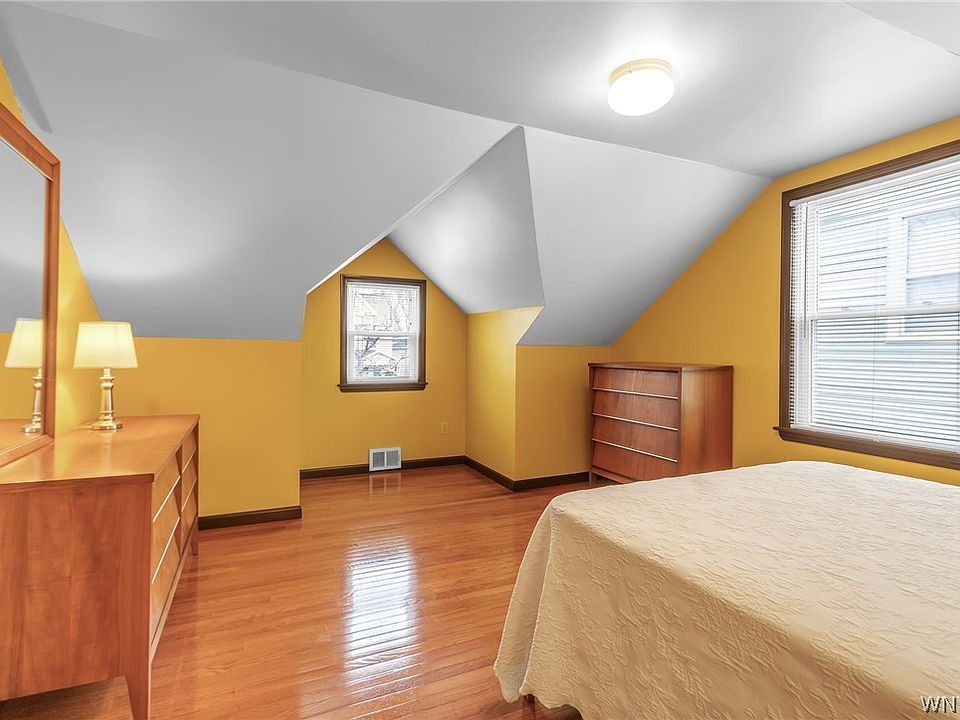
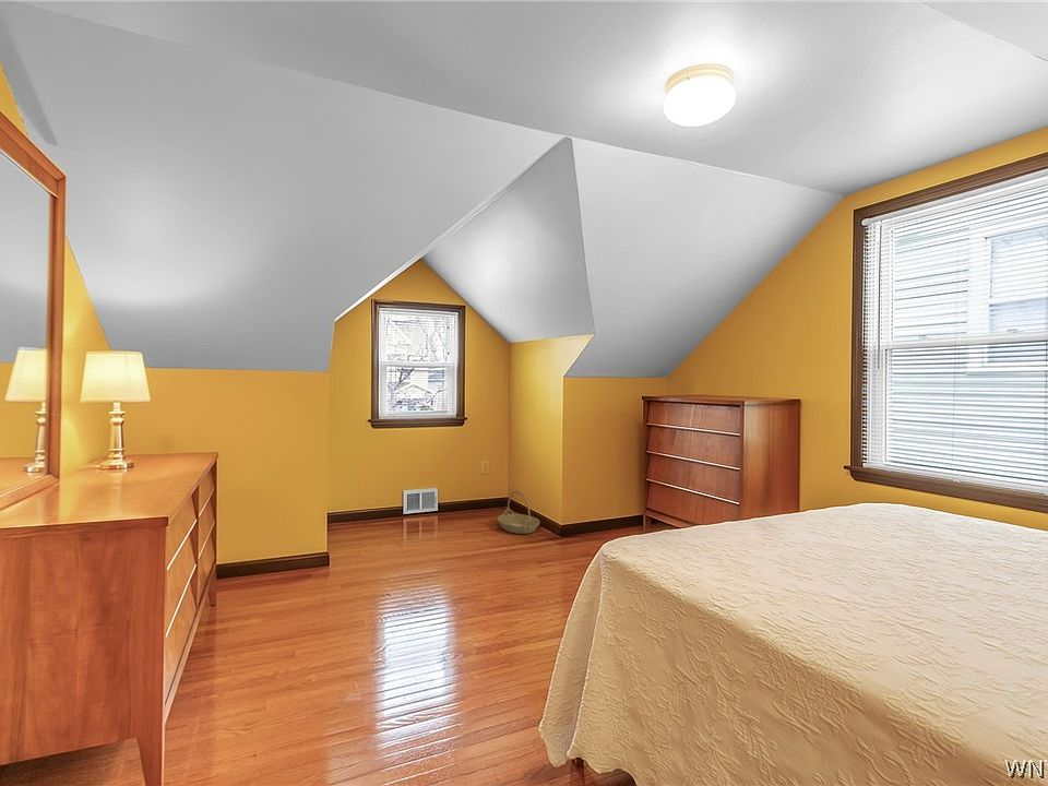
+ basket (517, 514)
